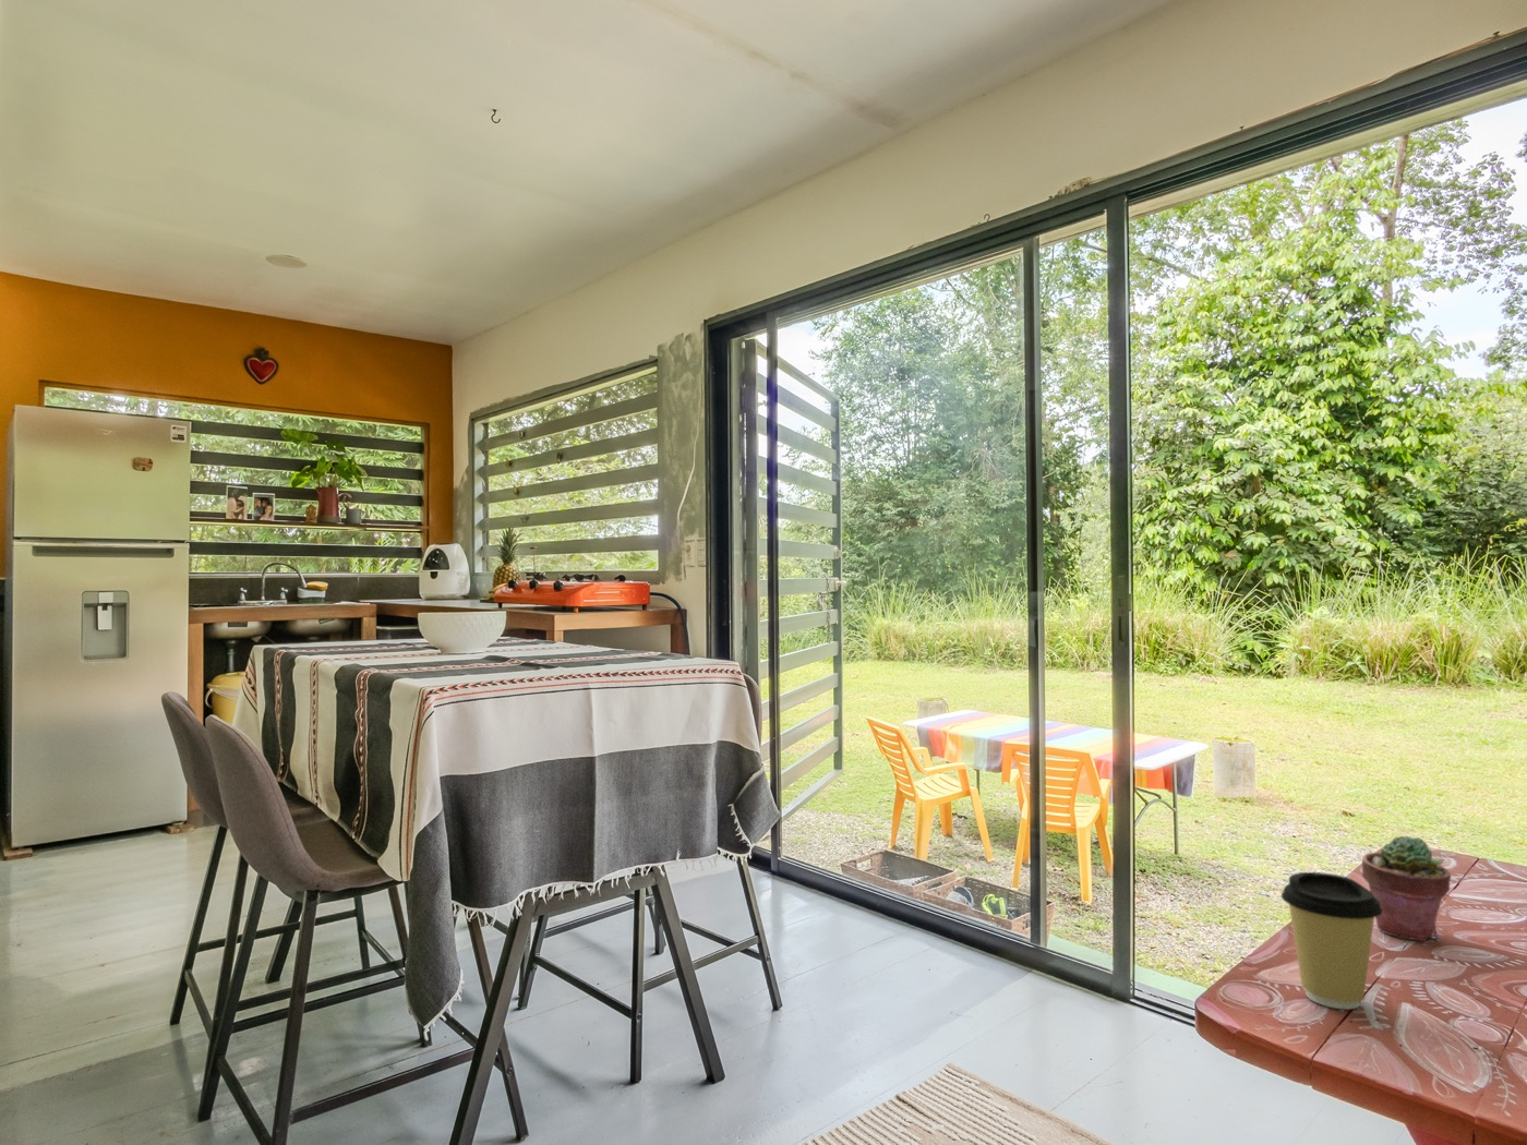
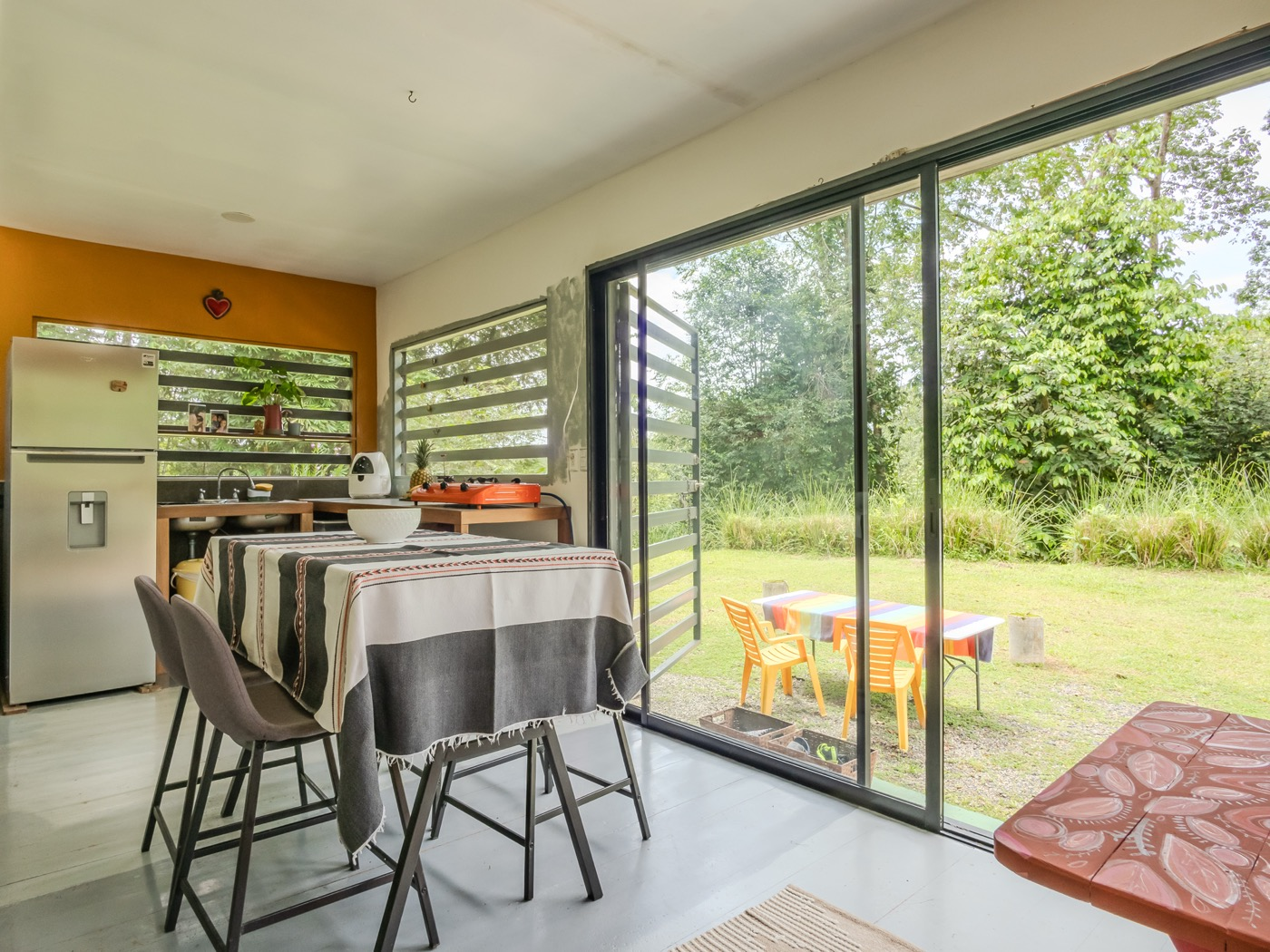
- potted succulent (1404, 883)
- coffee cup (1331, 941)
